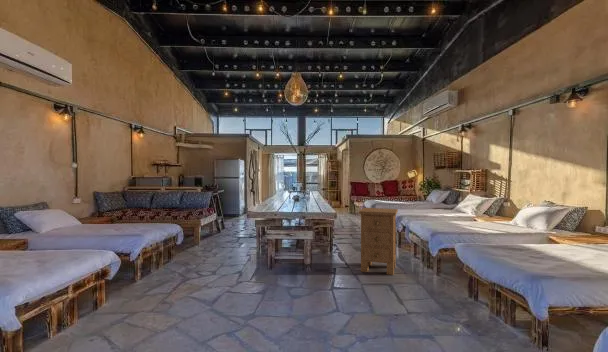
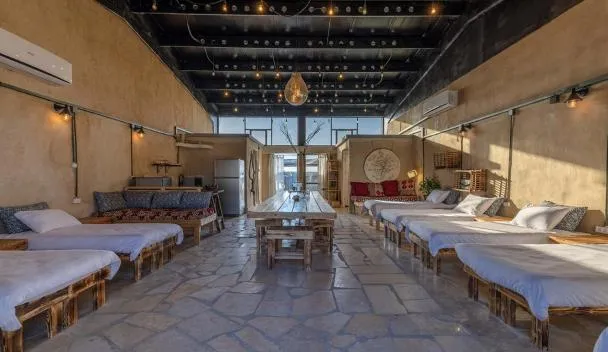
- nightstand (378, 239)
